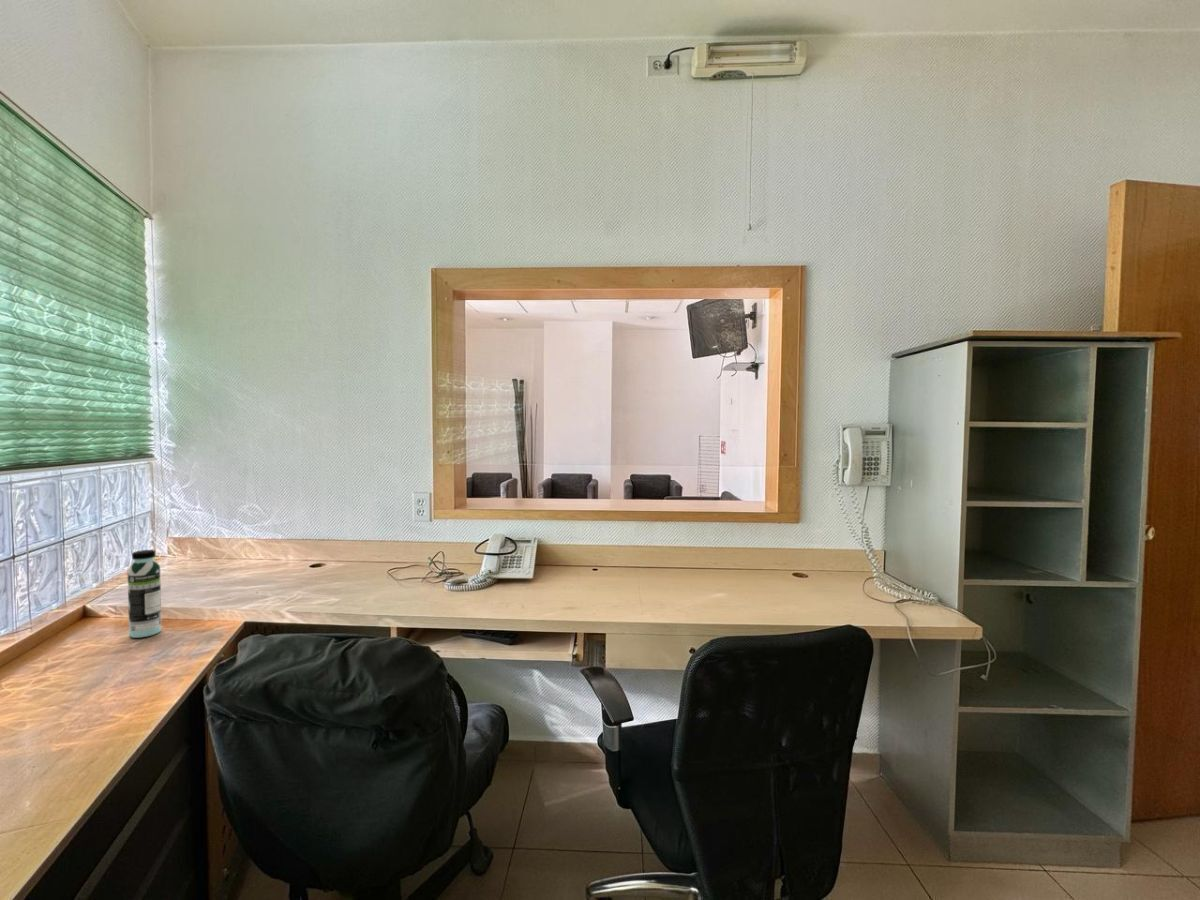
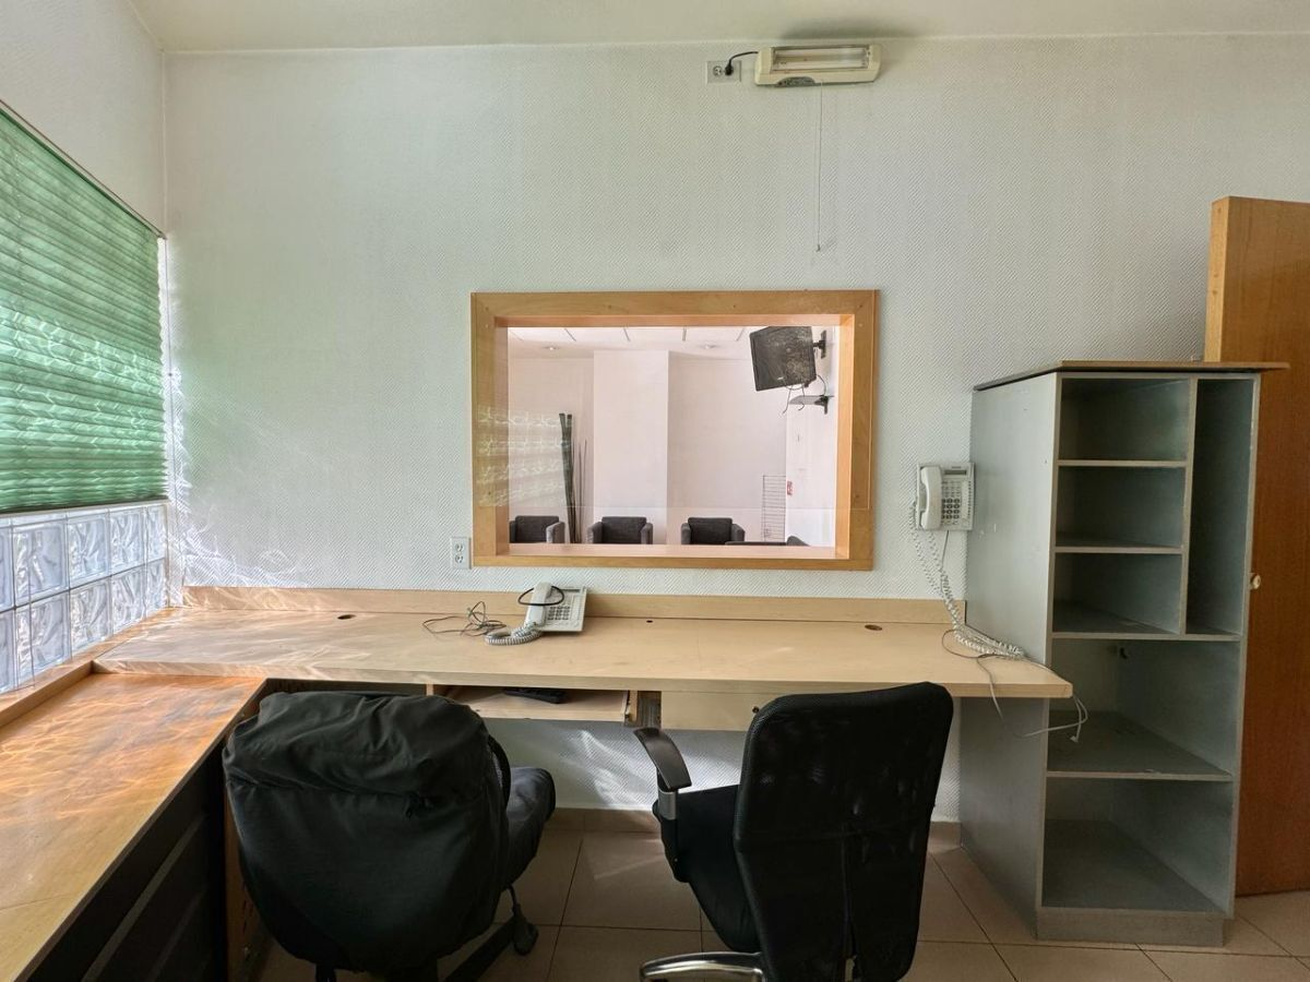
- water bottle (144, 592)
